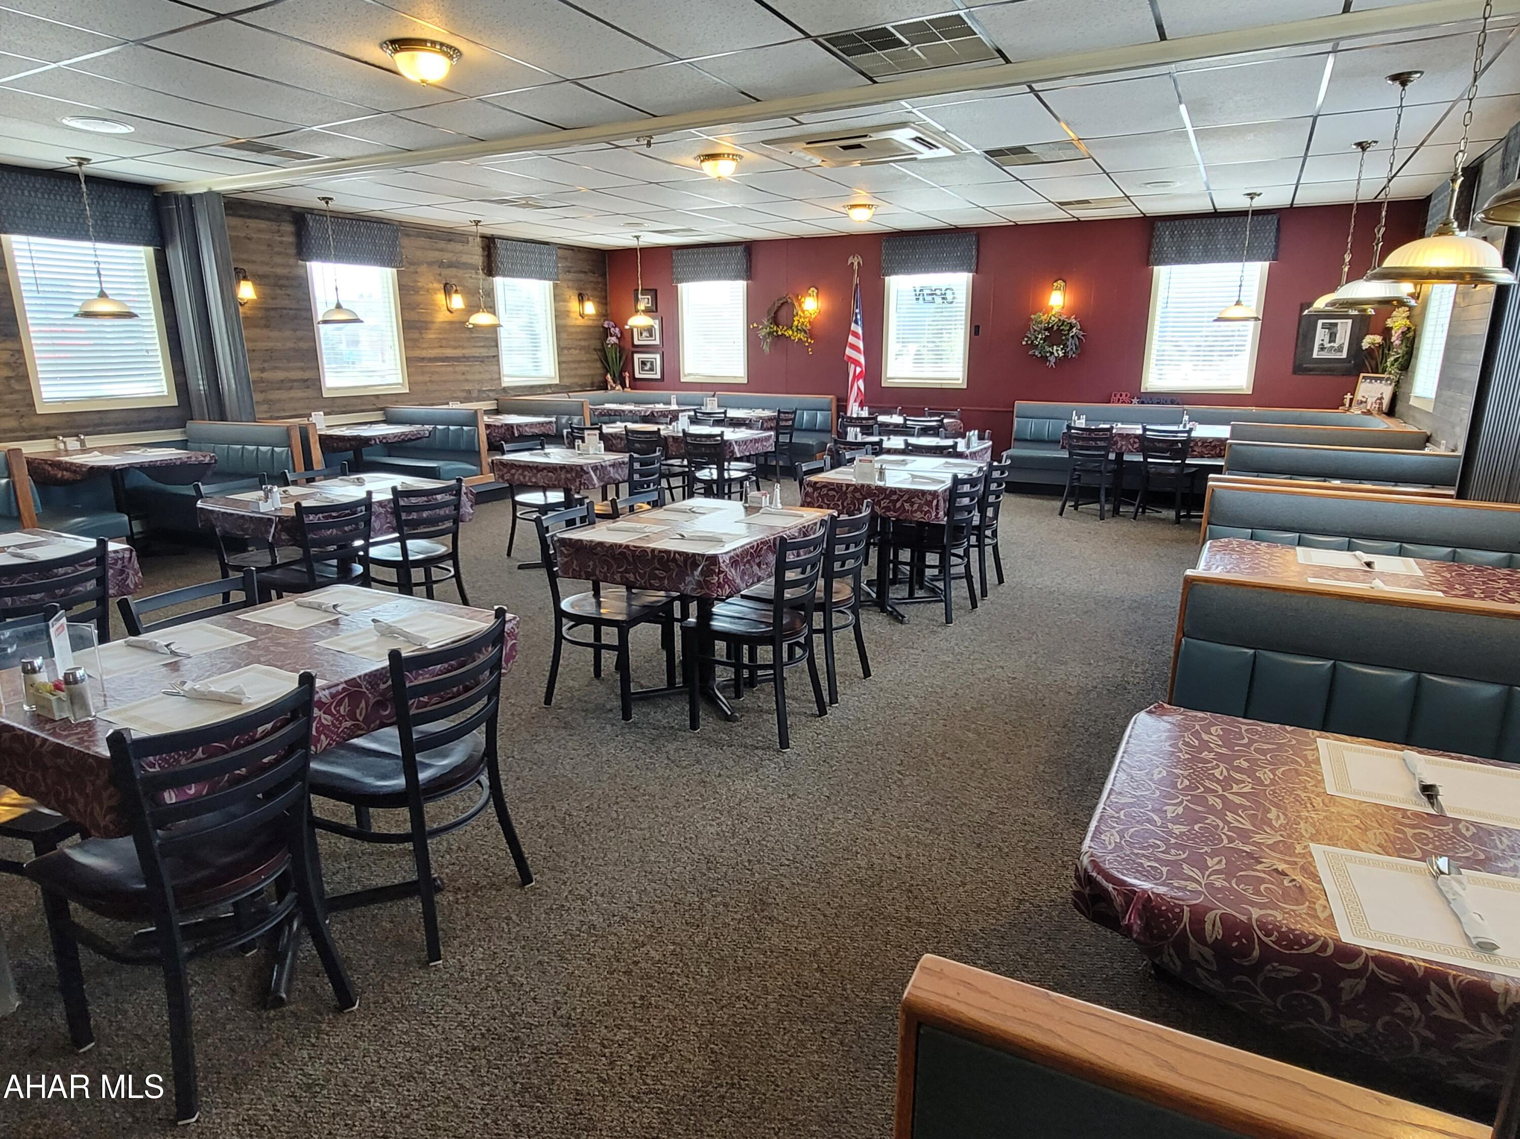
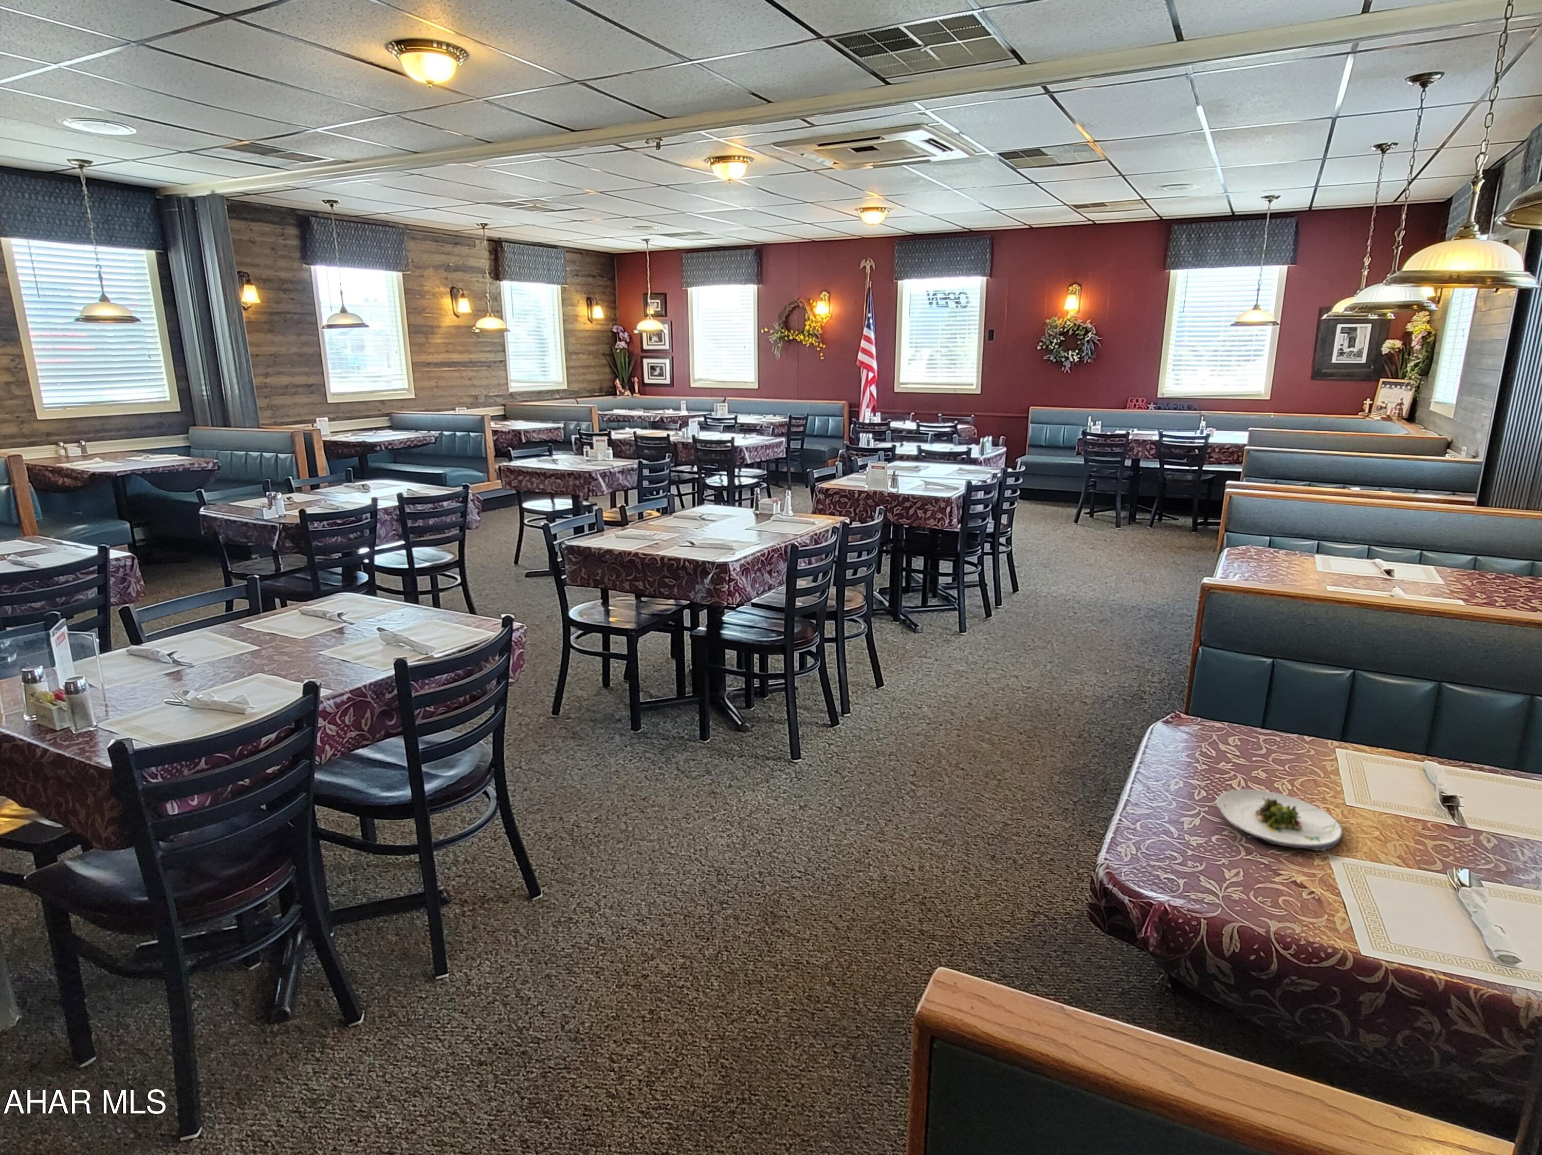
+ salad plate (1279, 812)
